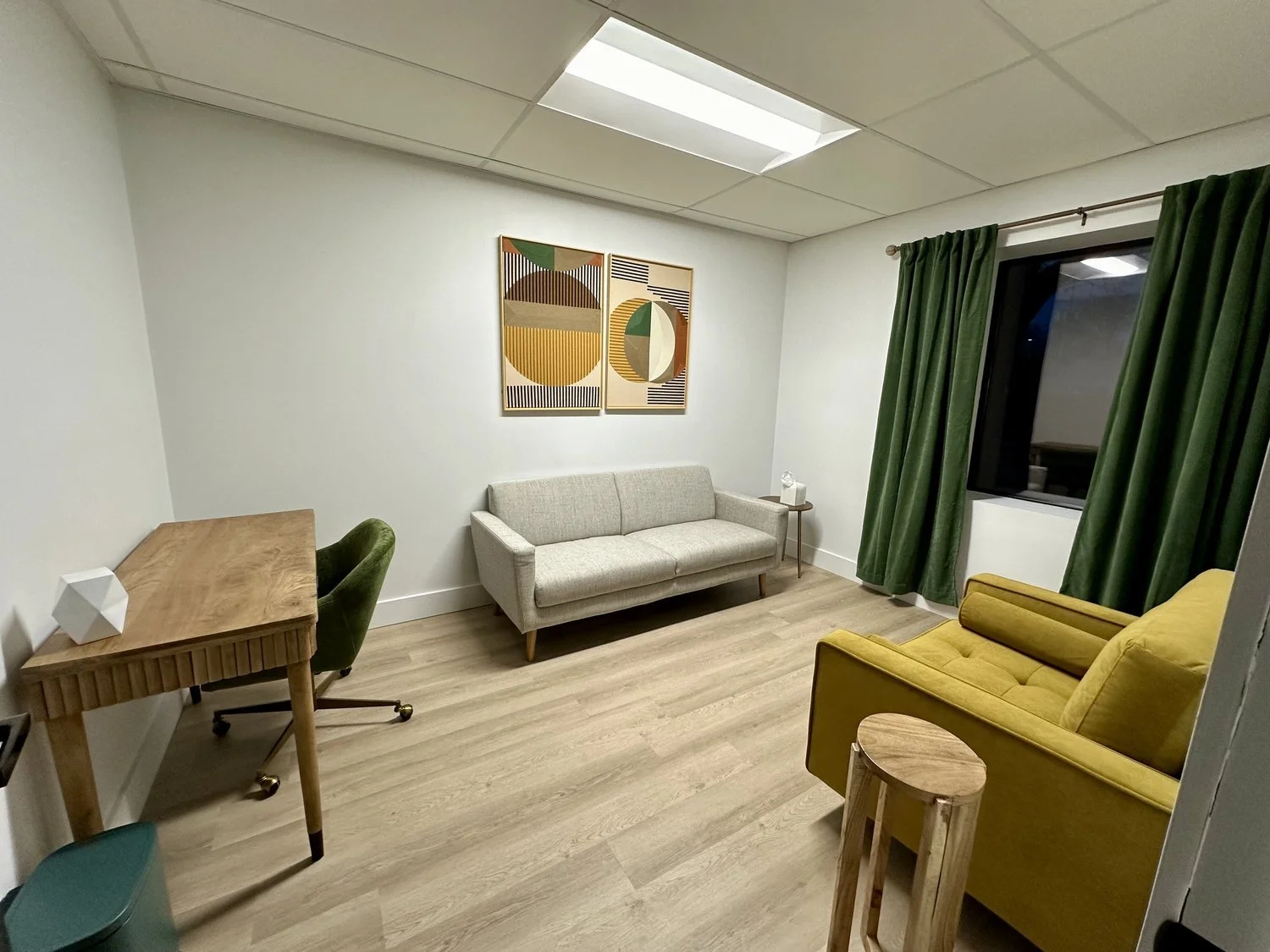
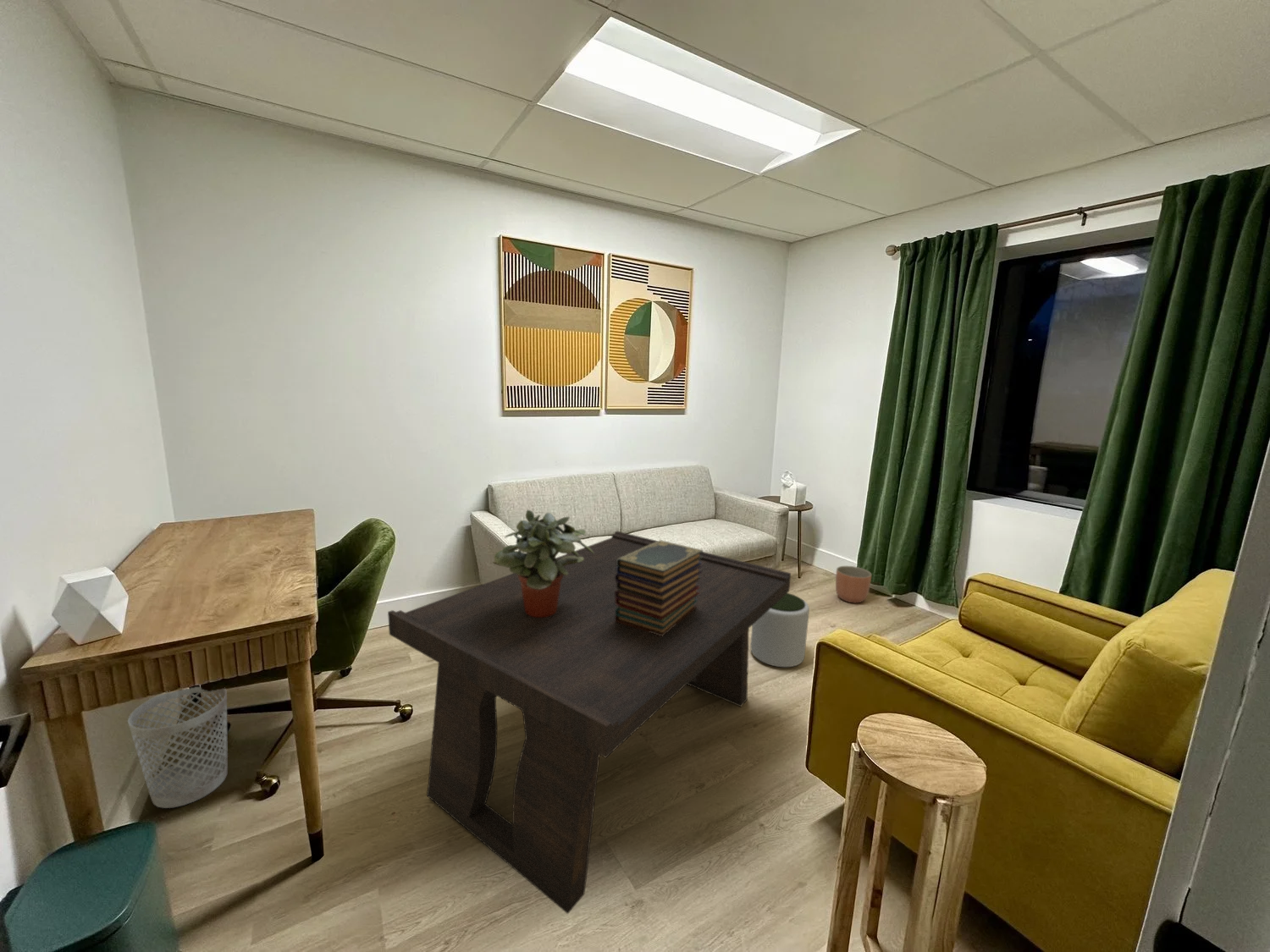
+ coffee table (611, 668)
+ plant pot (779, 628)
+ wastebasket (185, 745)
+ planter (852, 585)
+ potted plant (542, 560)
+ book stack (660, 584)
